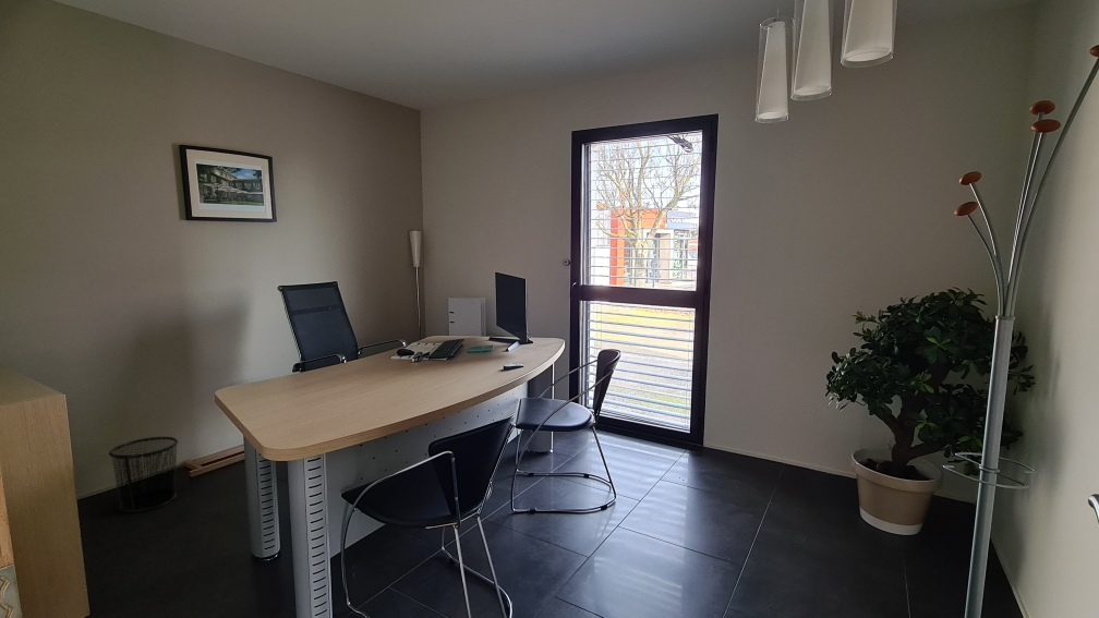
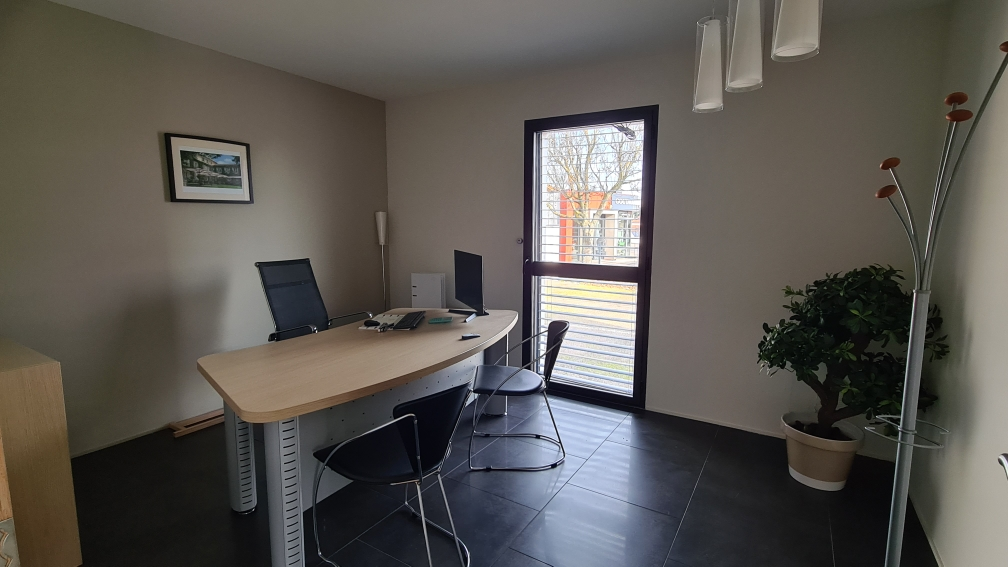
- waste bin (147, 473)
